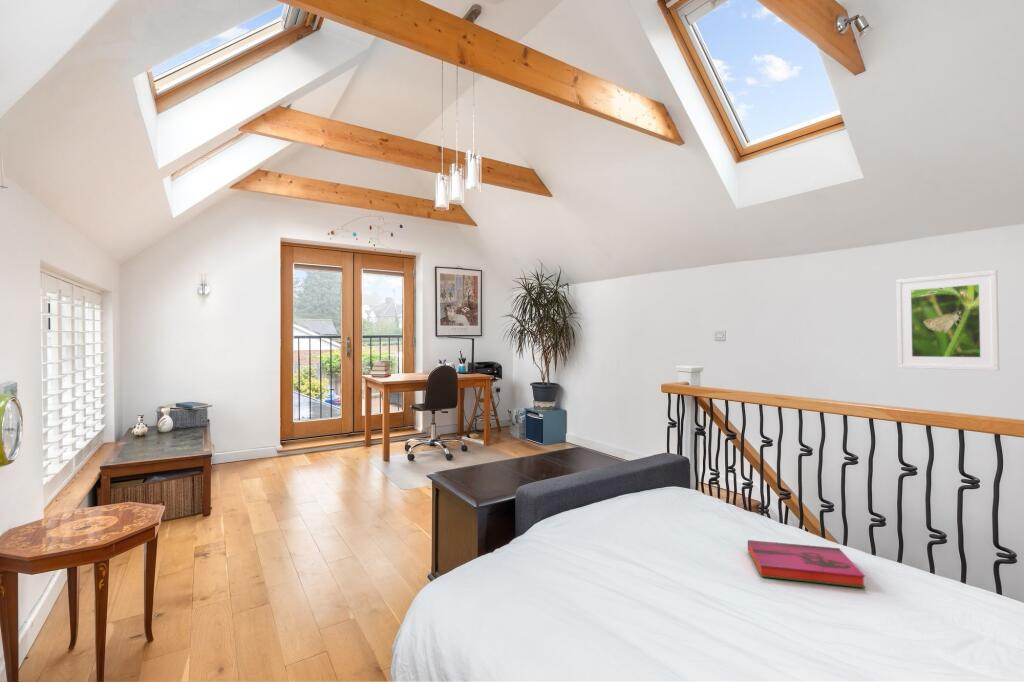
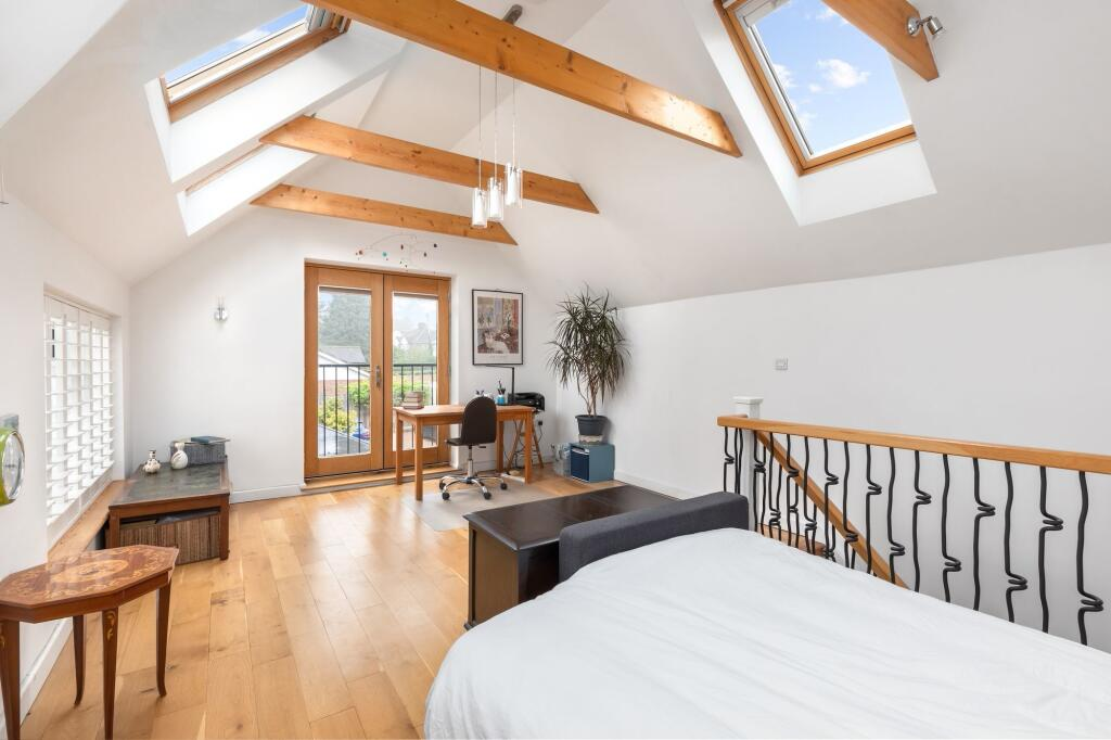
- hardback book (801, 561)
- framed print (944, 322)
